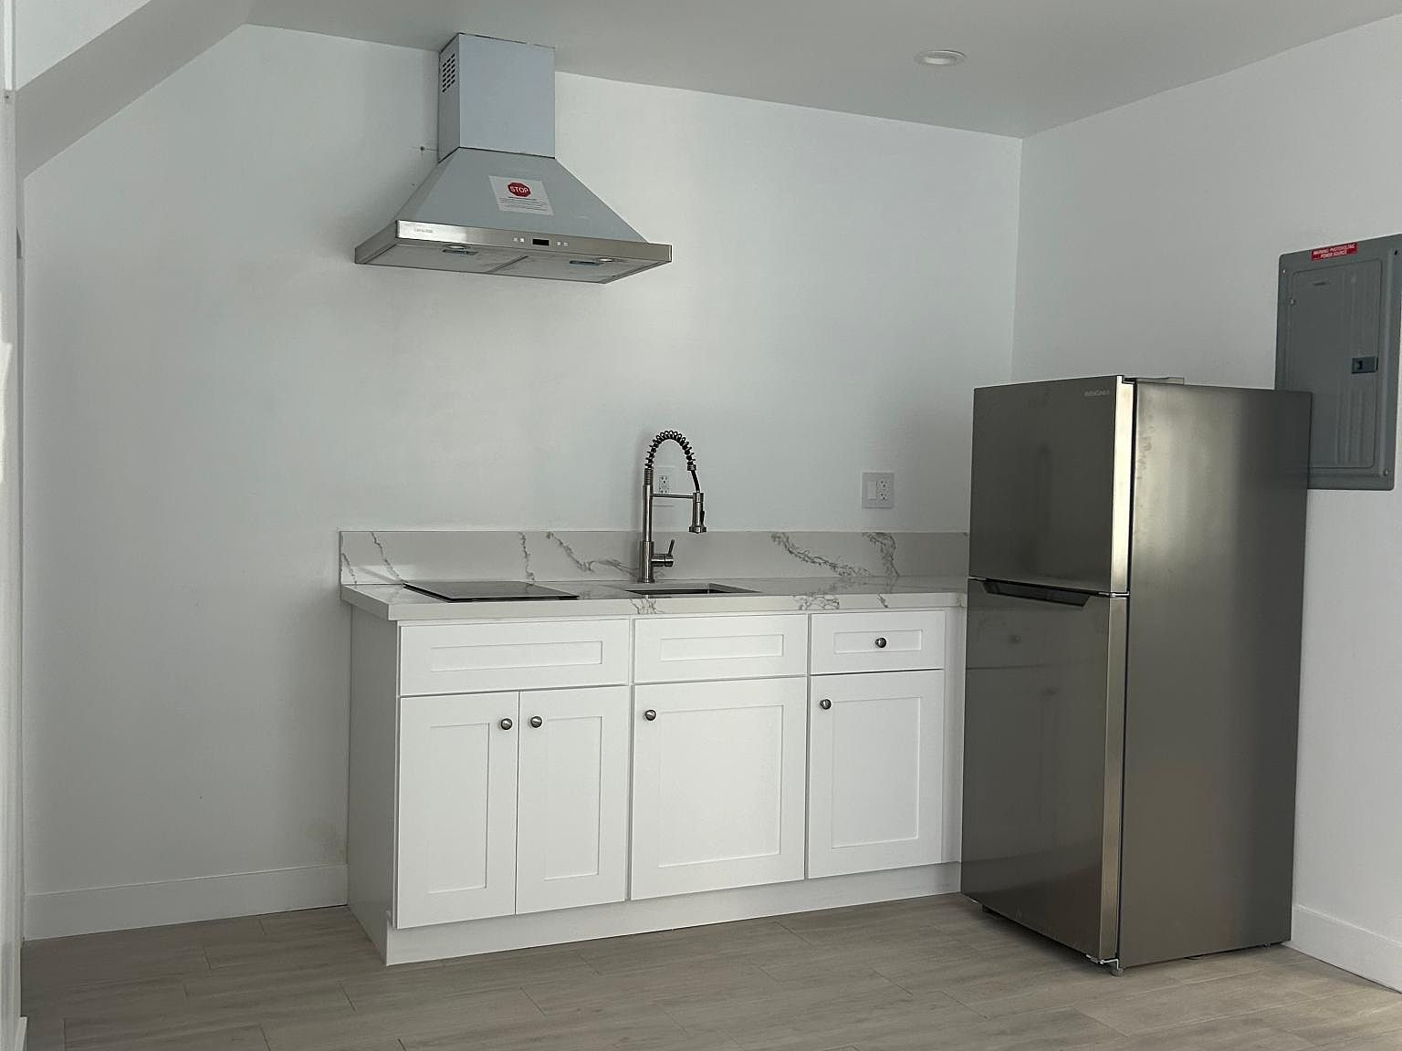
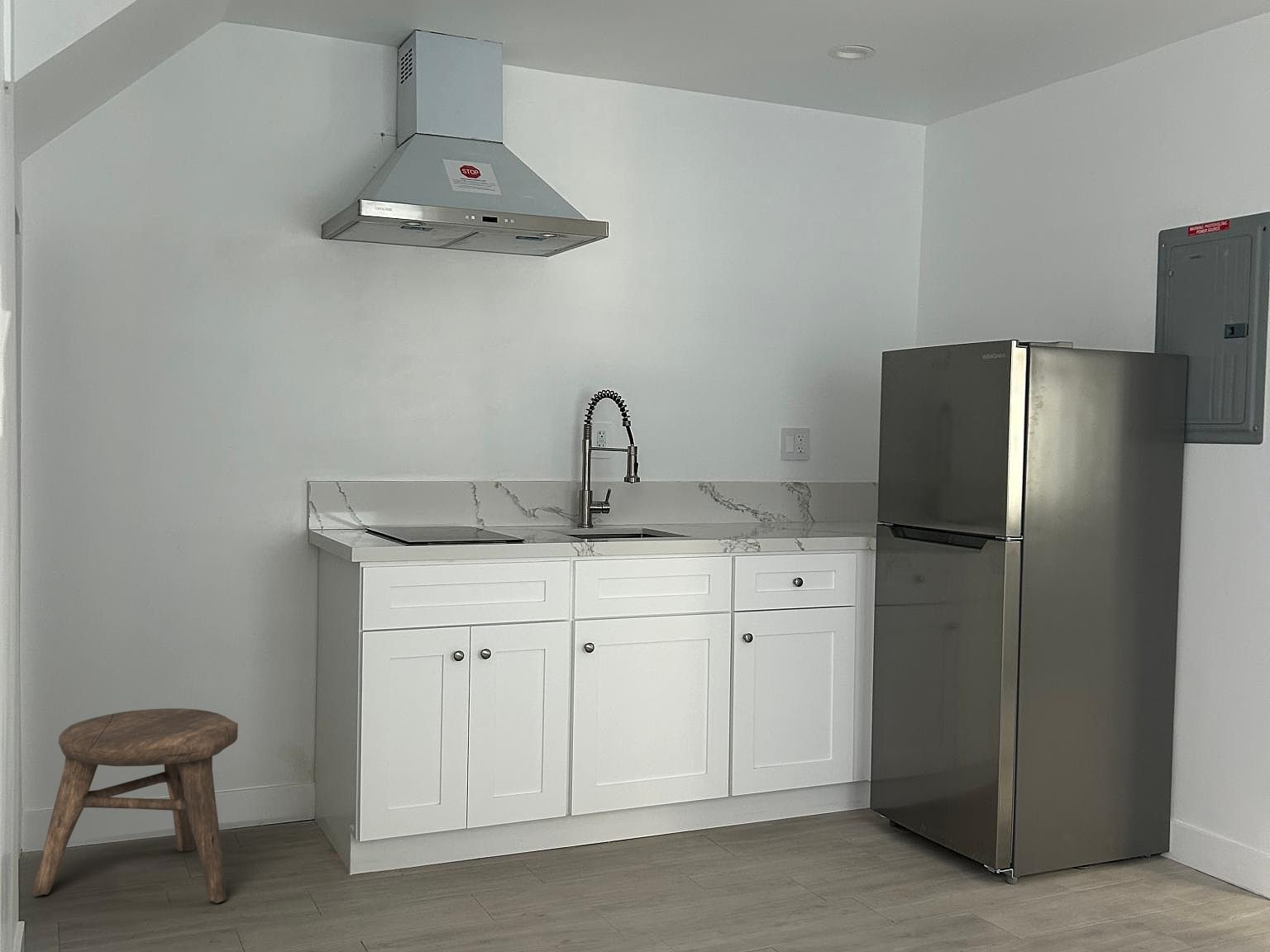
+ stool (154, 800)
